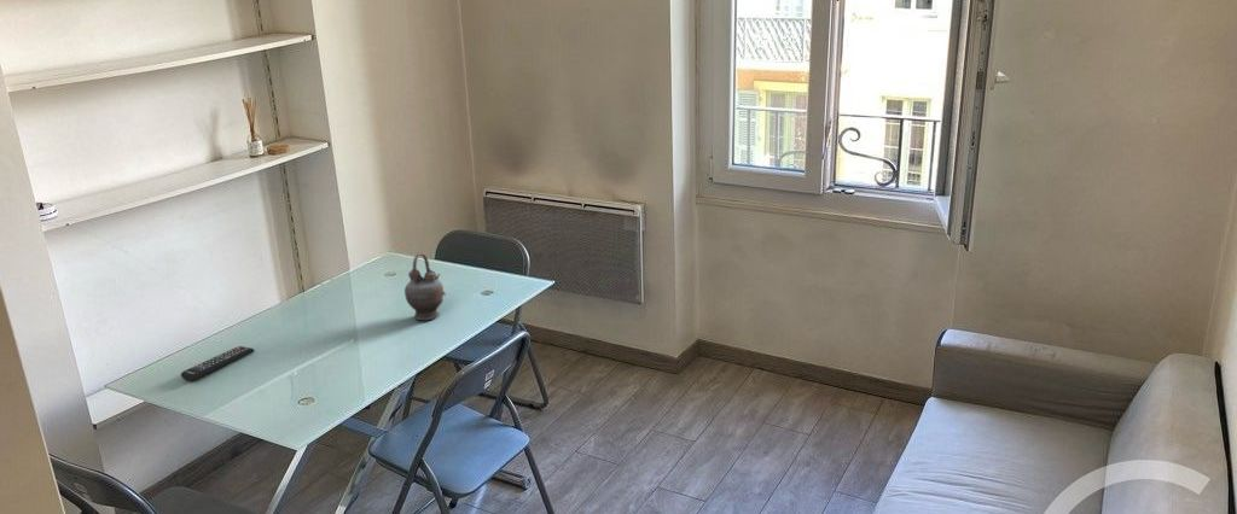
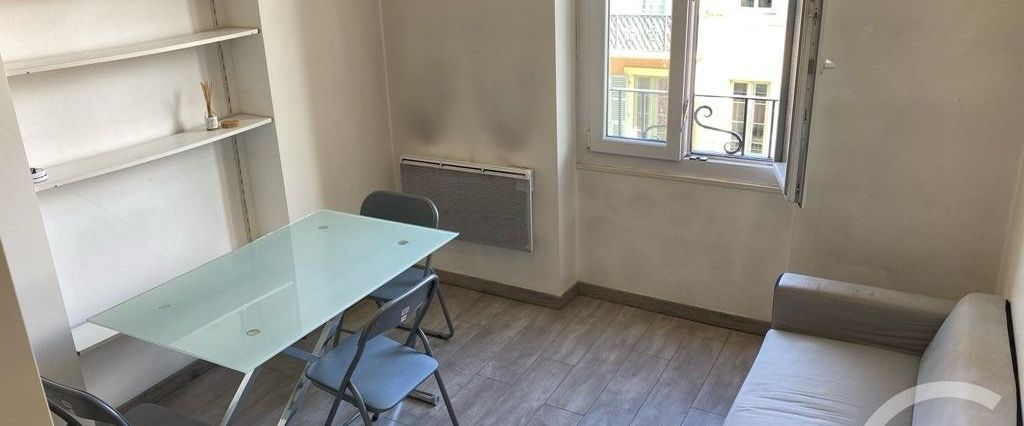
- teapot (425, 284)
- remote control (219, 362)
